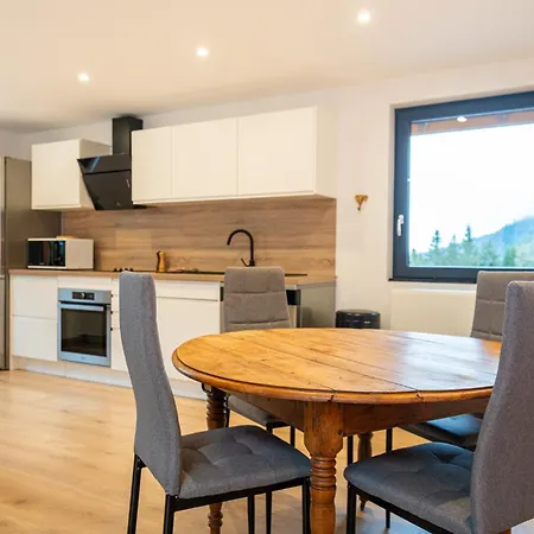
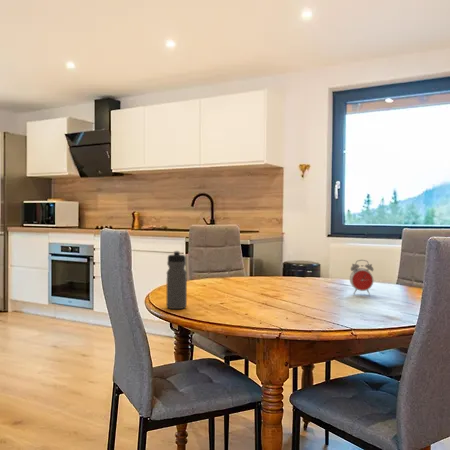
+ alarm clock (361, 276)
+ water bottle (176, 279)
